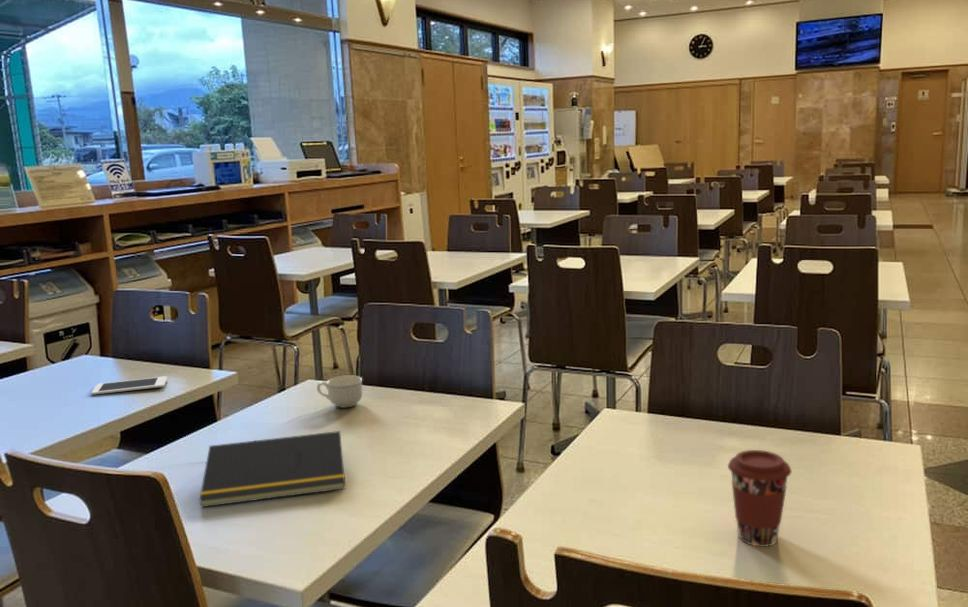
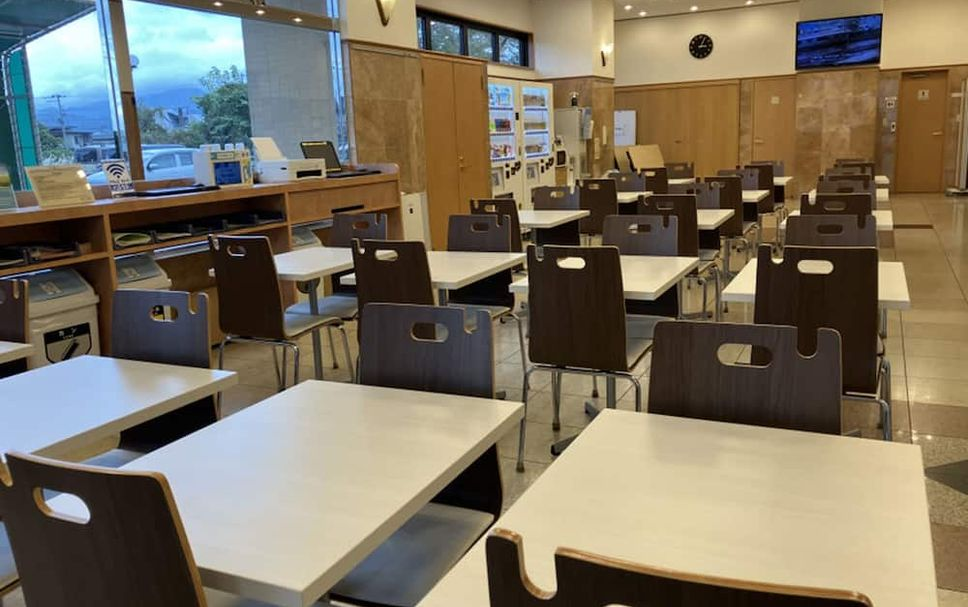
- notepad (275, 466)
- coffee cup (758, 498)
- cell phone (130, 385)
- cup (340, 392)
